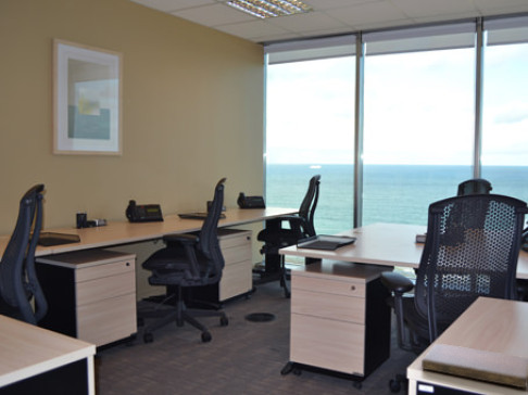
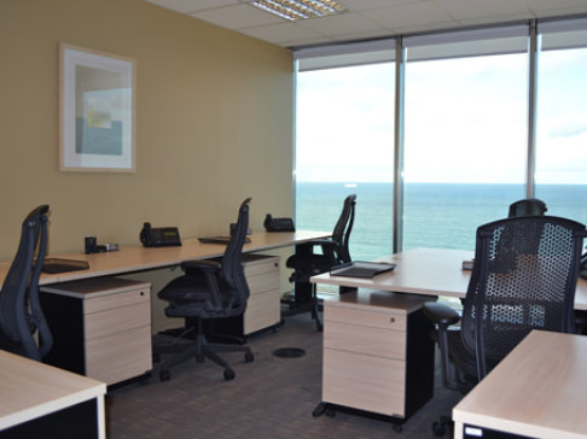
- notebook (476, 364)
